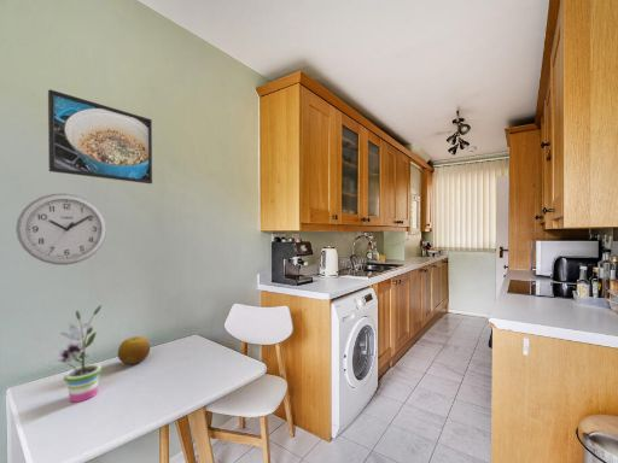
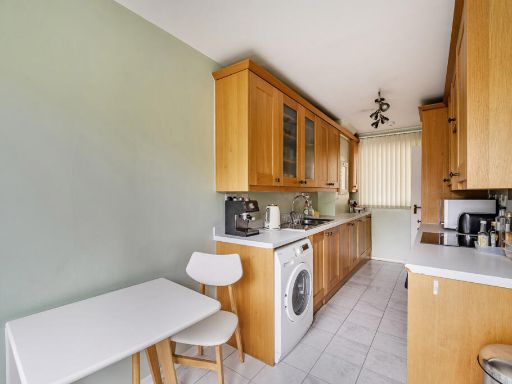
- wall clock (66, 229)
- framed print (106, 142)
- fruit (134, 350)
- potted plant (75, 352)
